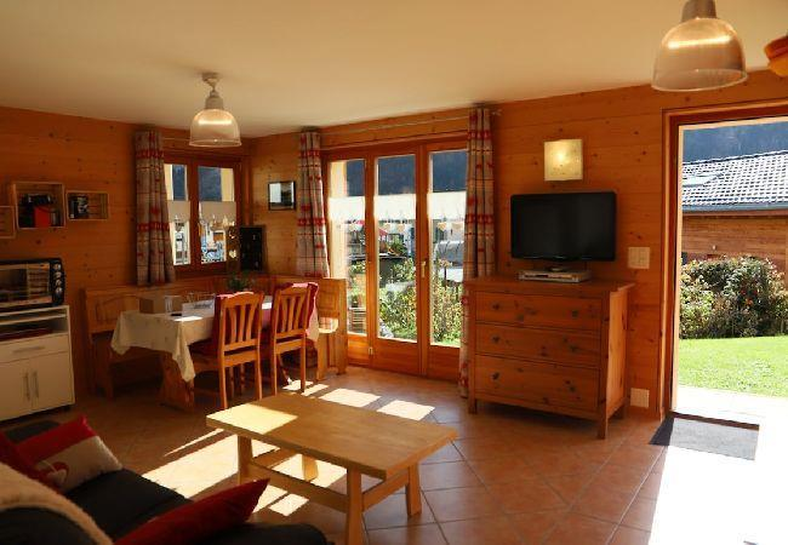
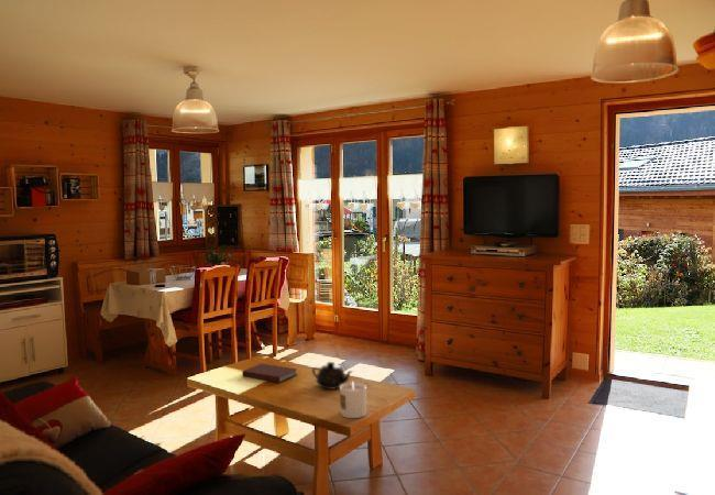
+ candle (353, 397)
+ teapot (332, 374)
+ book (270, 372)
